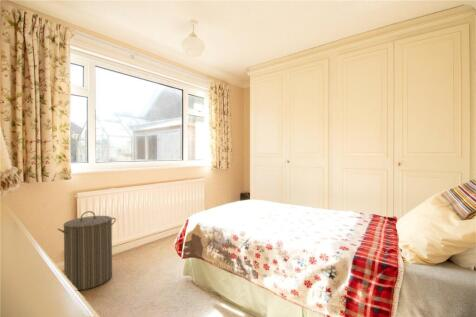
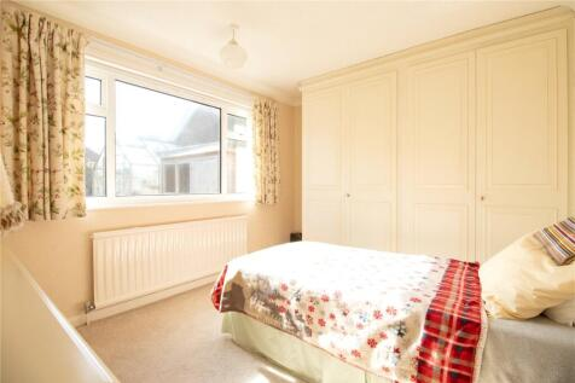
- laundry hamper (89, 245)
